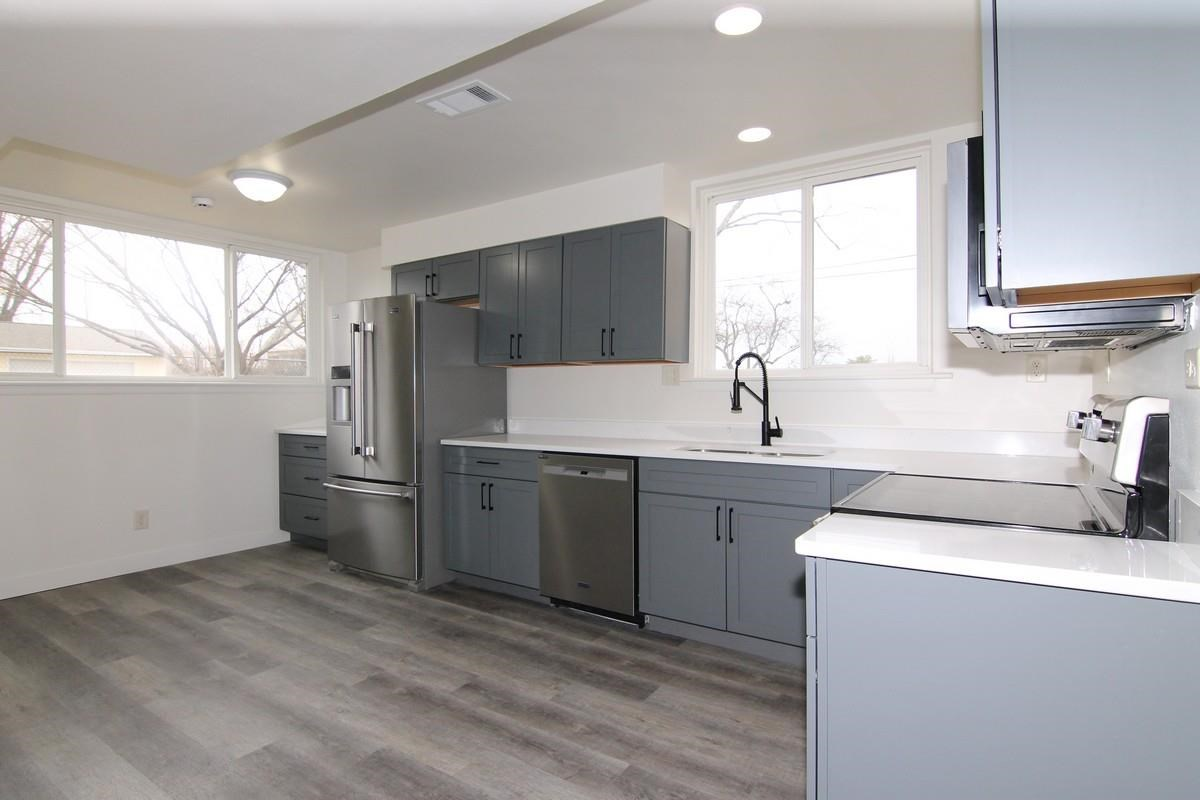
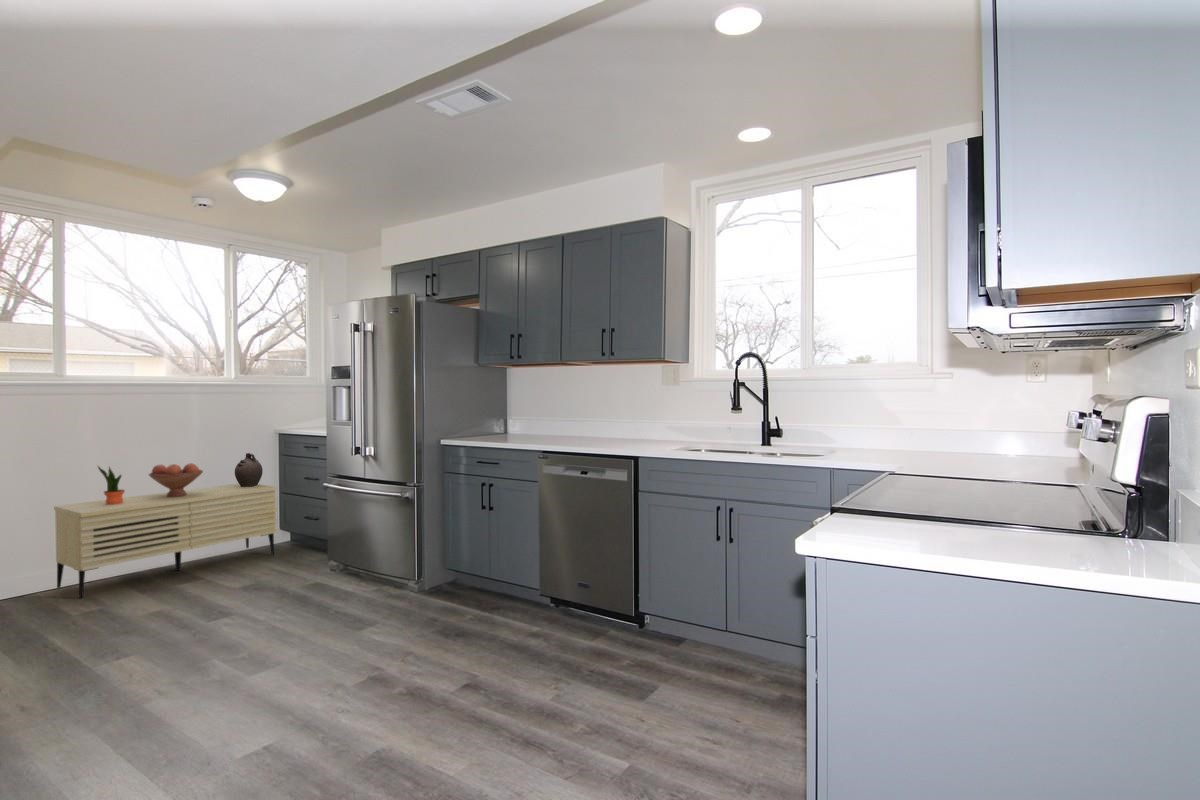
+ sideboard (176, 532)
+ ceramic jug (248, 469)
+ fruit bowl (176, 479)
+ potted plant (110, 483)
